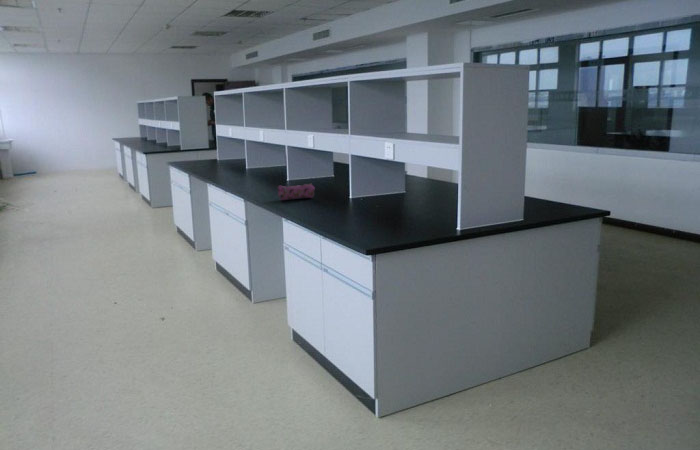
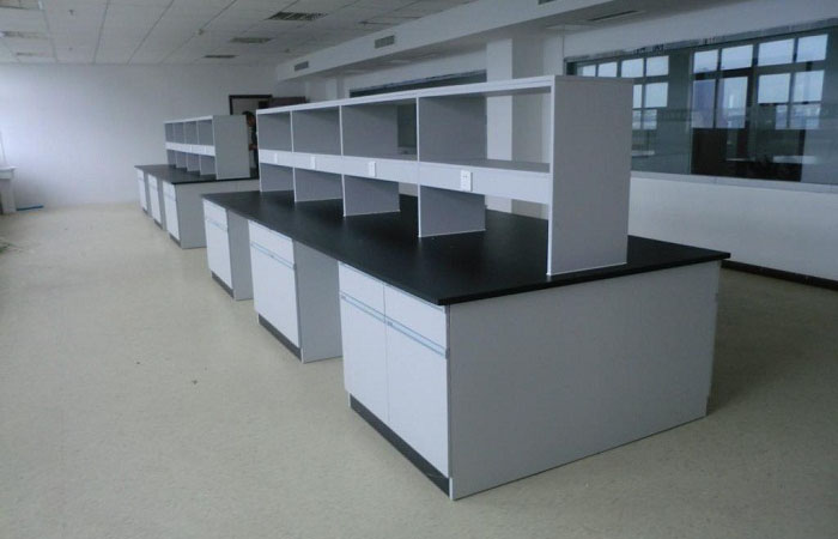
- pencil case (296, 191)
